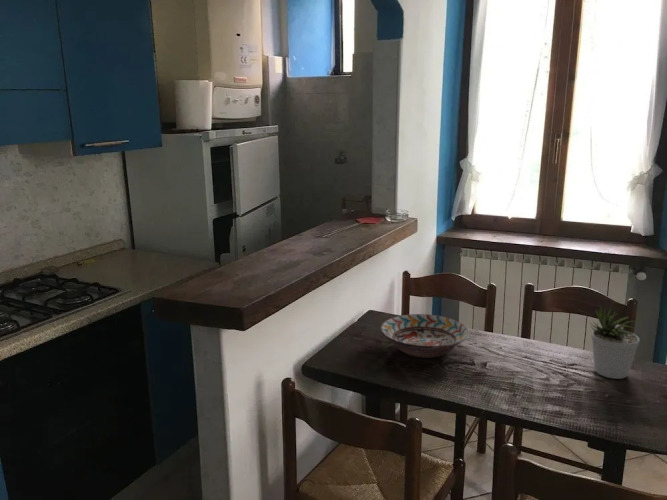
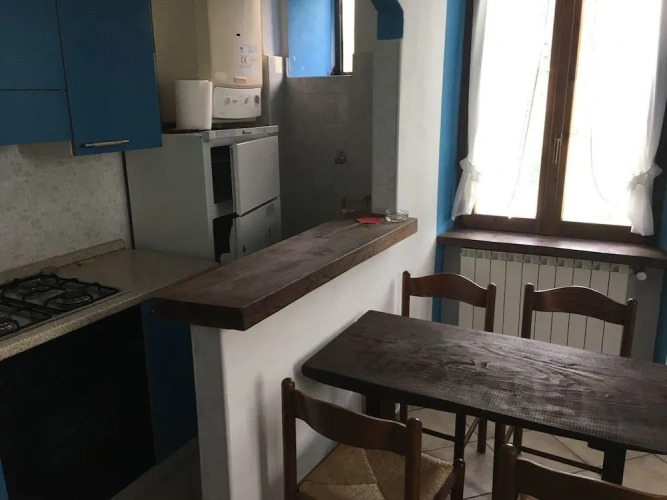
- decorative bowl (423, 339)
- potted plant (613, 340)
